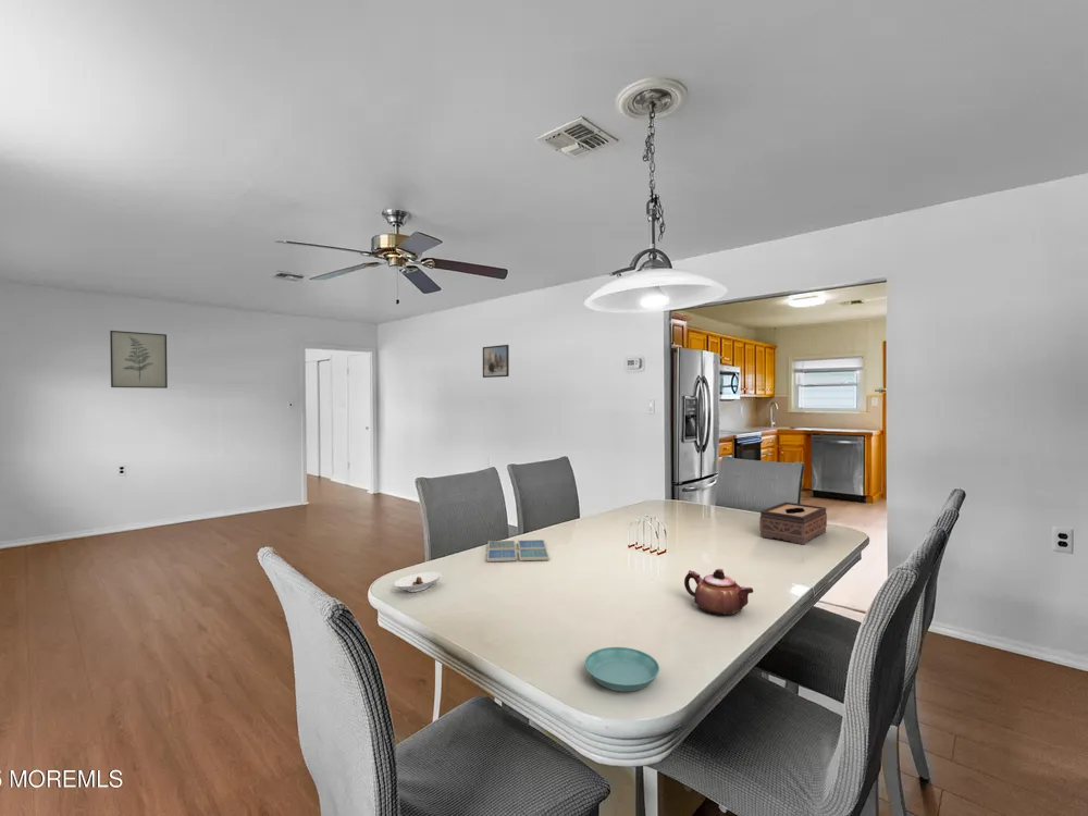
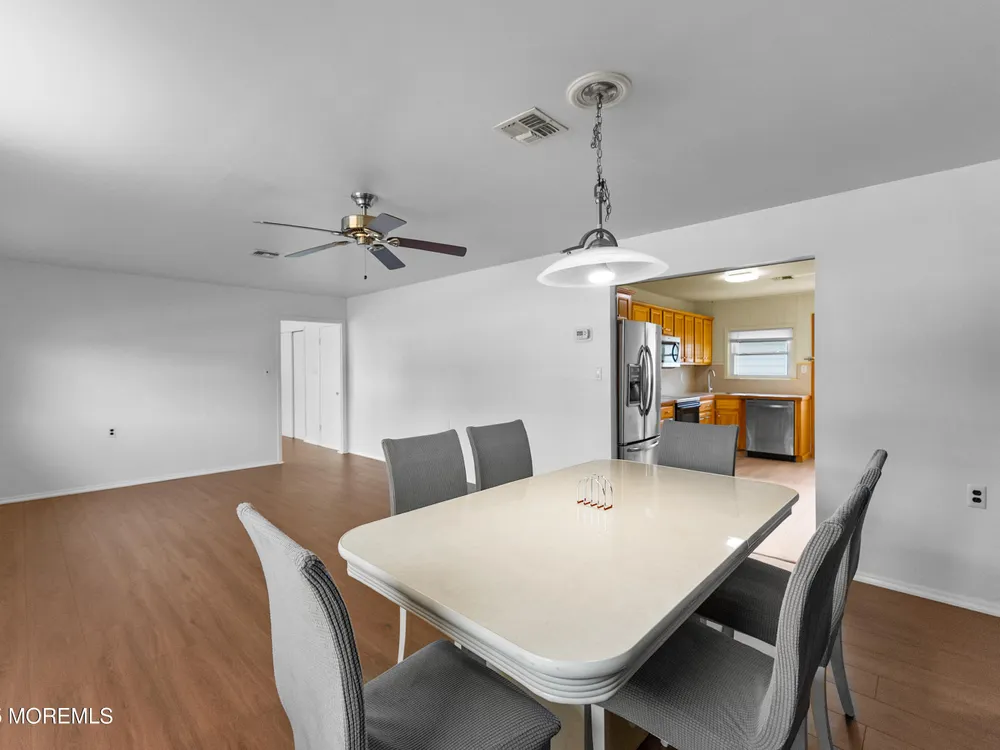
- saucer (418, 582)
- wall art (139, 360)
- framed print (495, 361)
- teapot (717, 588)
- drink coaster (515, 549)
- saucer (621, 670)
- tissue box (793, 521)
